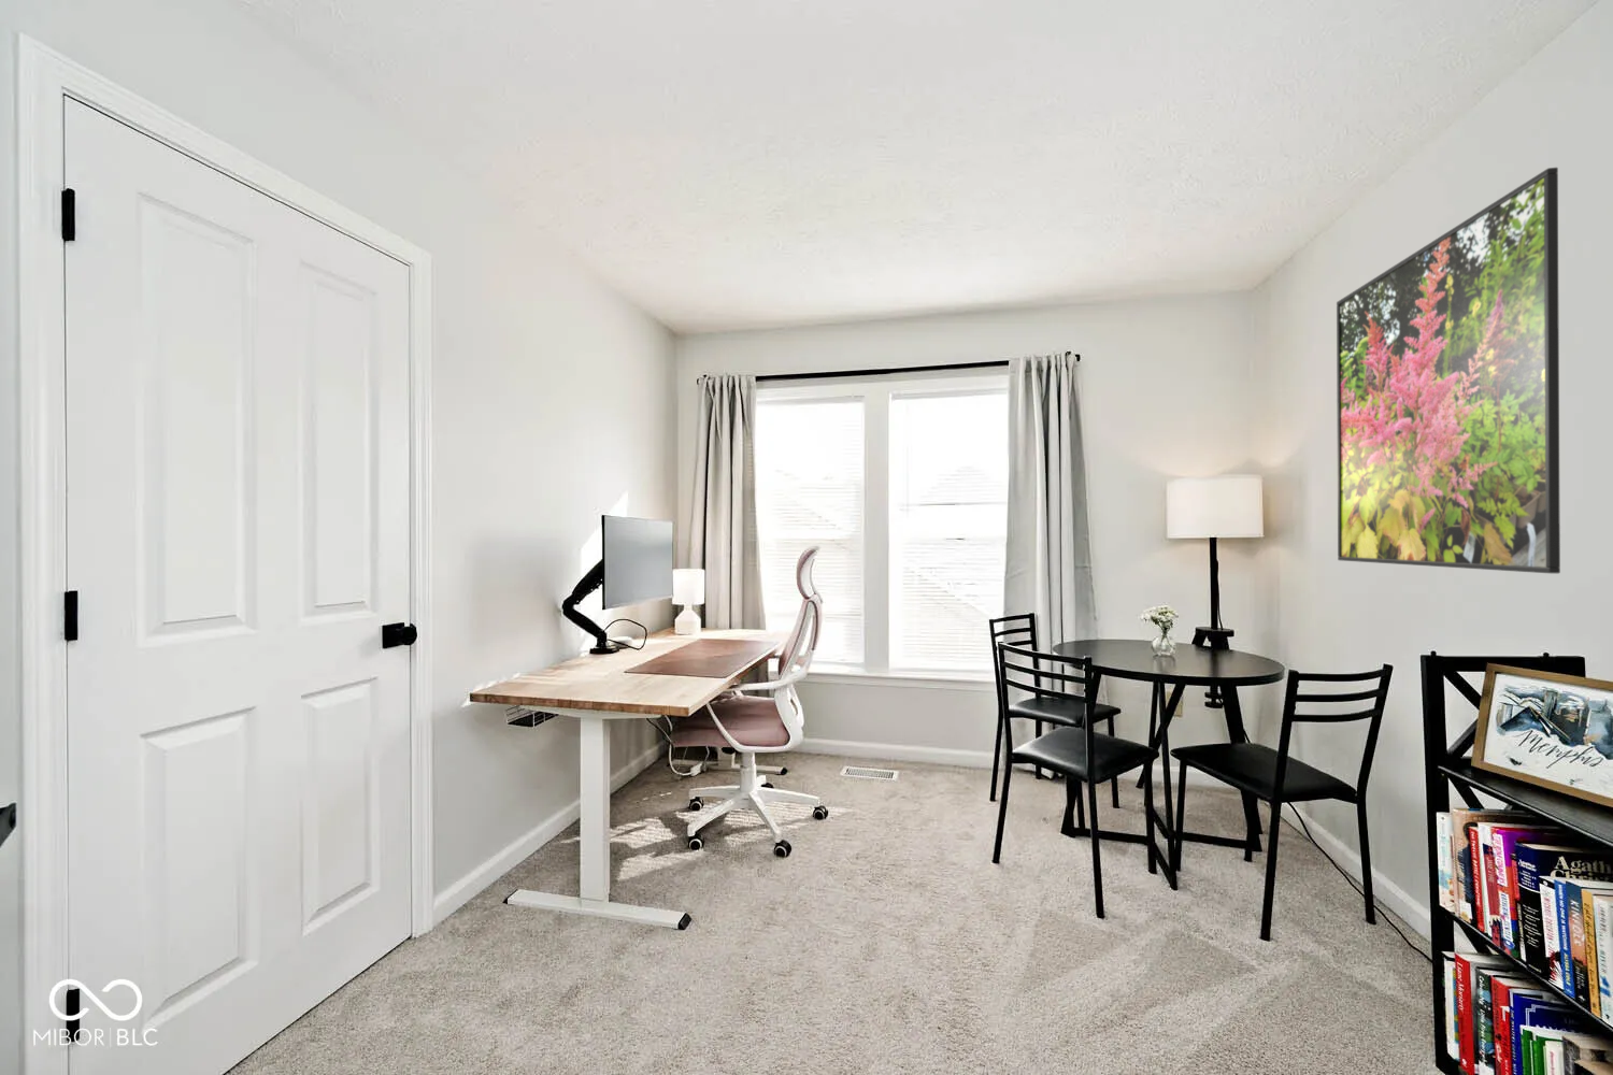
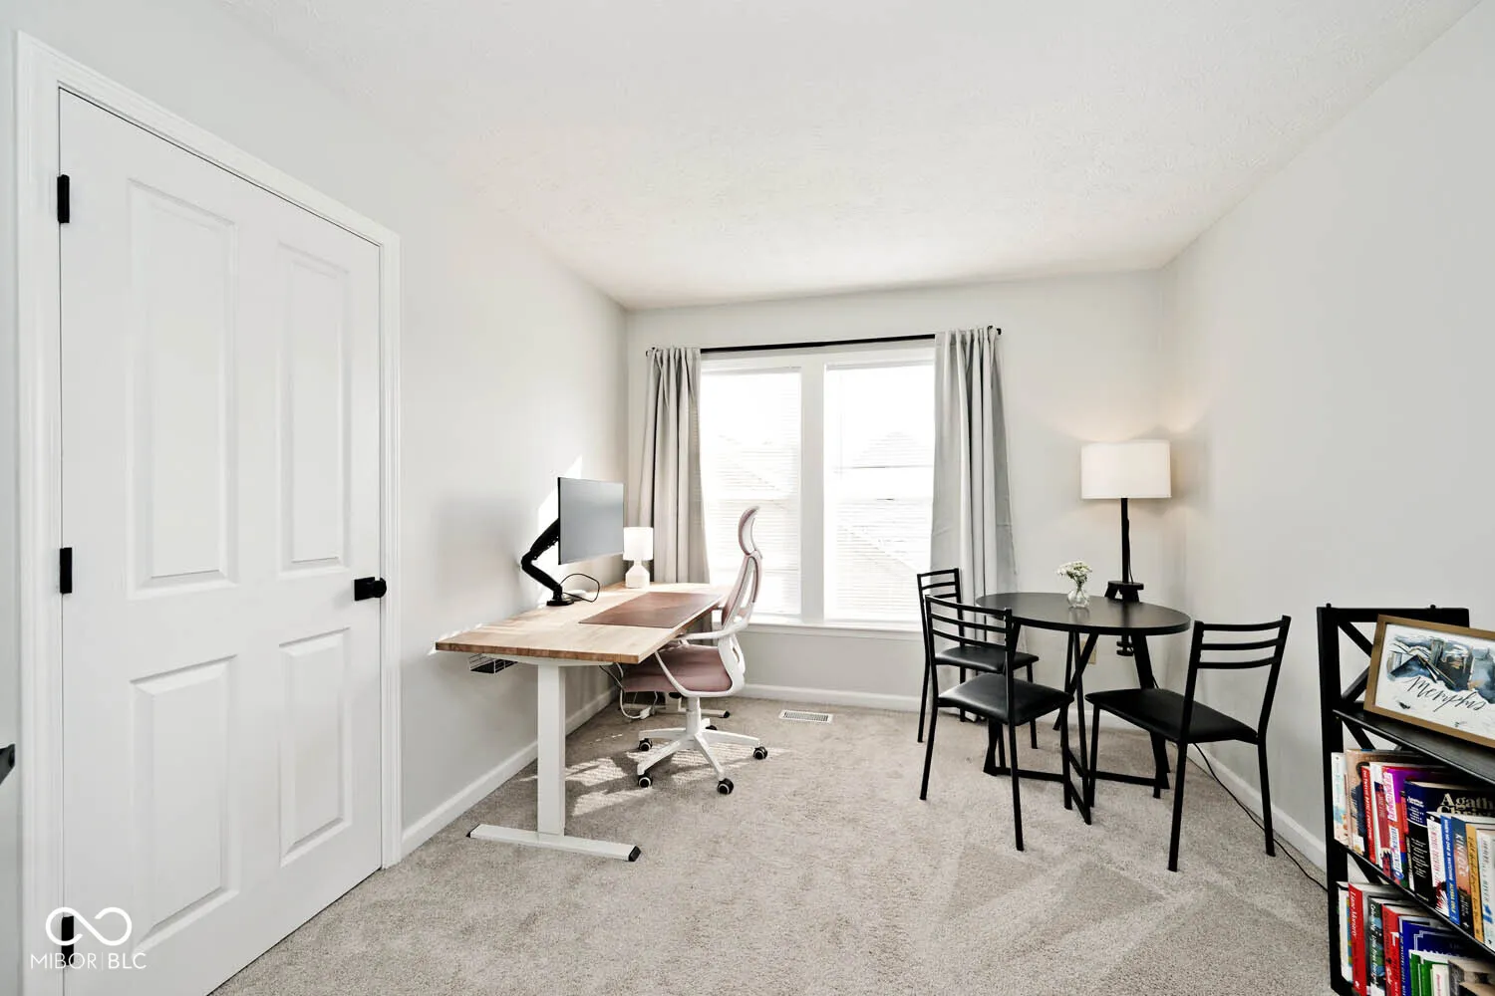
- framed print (1422, 408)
